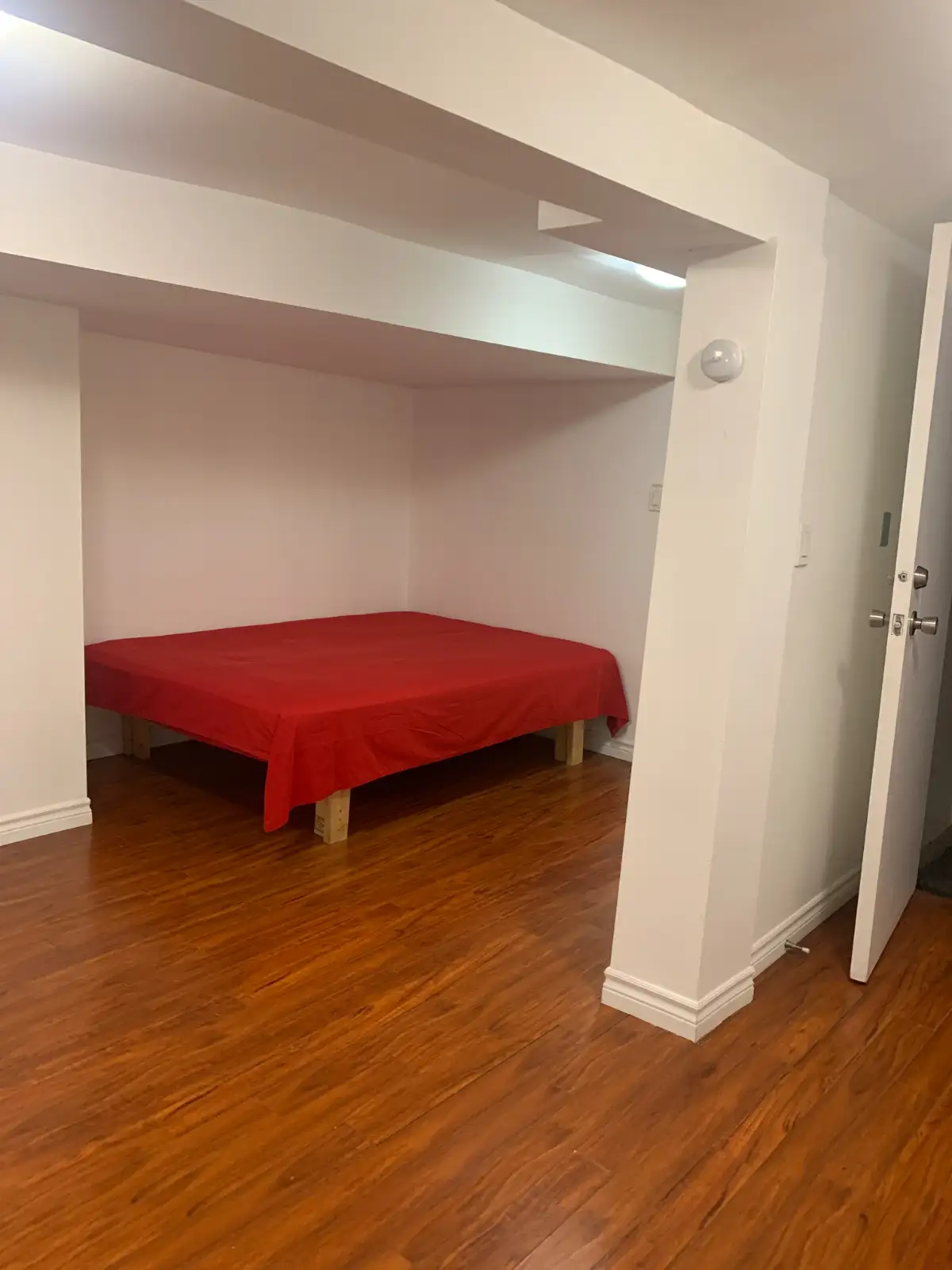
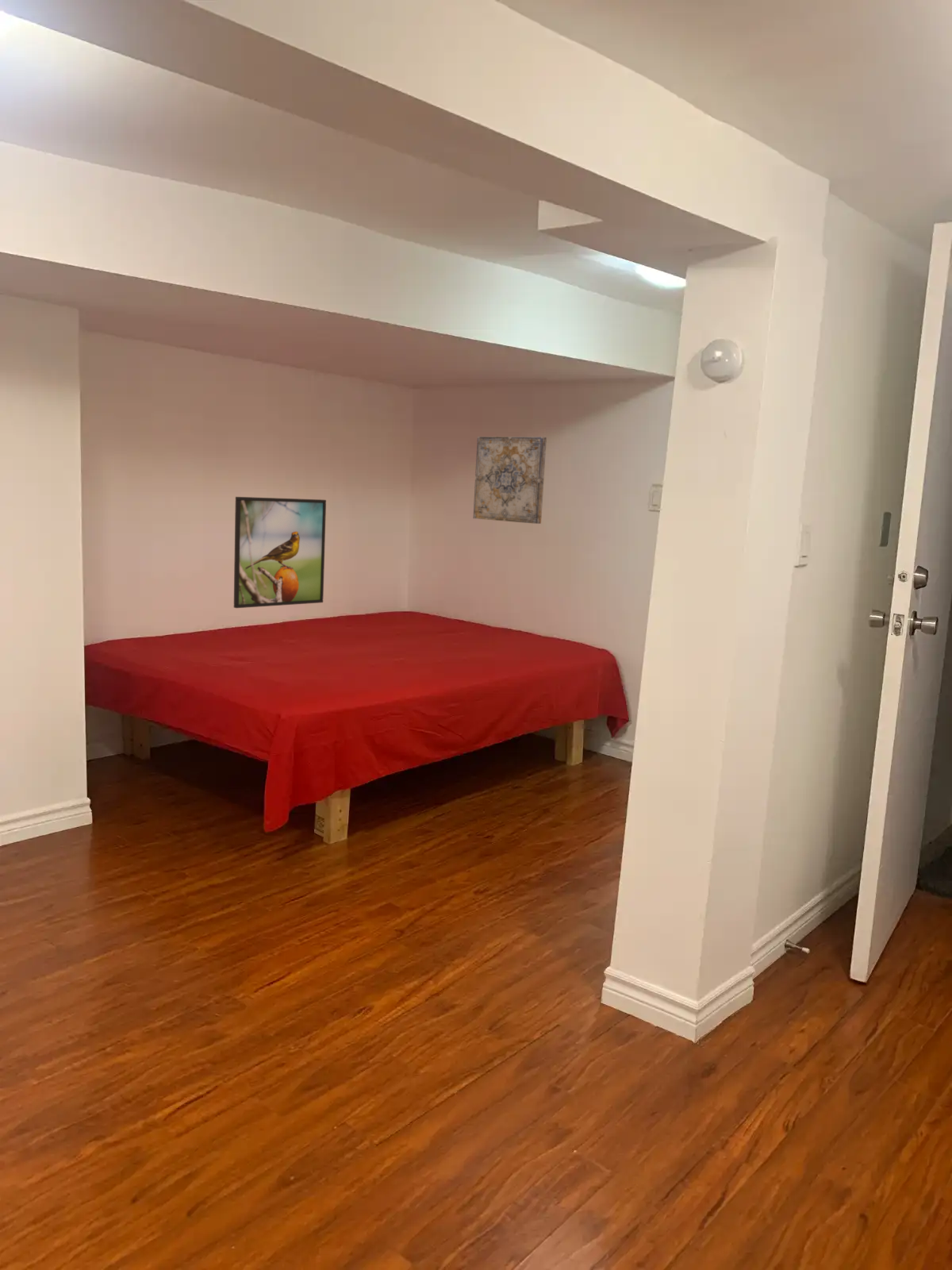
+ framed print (281, 552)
+ wall art (509, 479)
